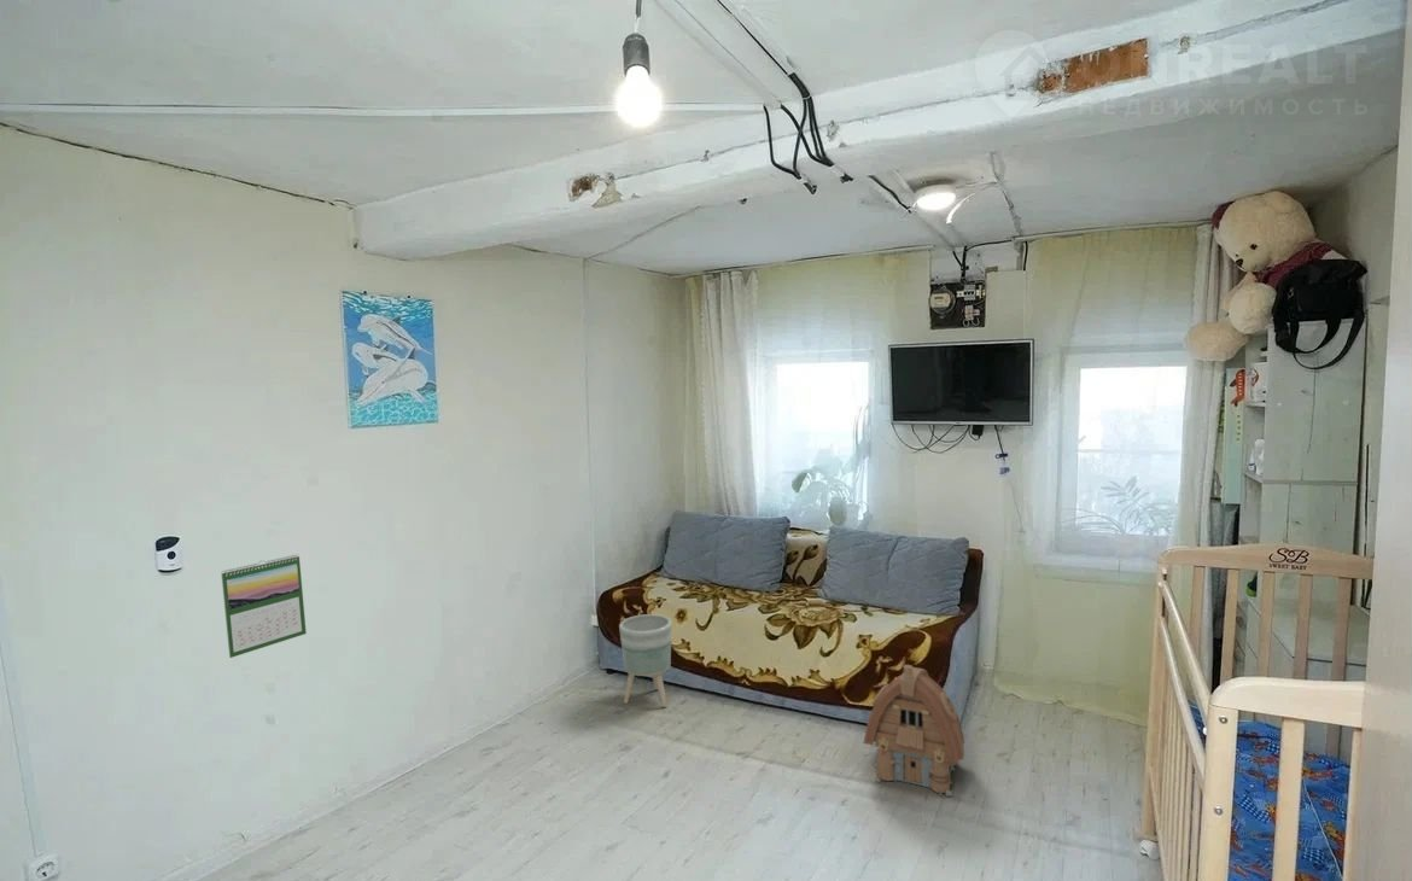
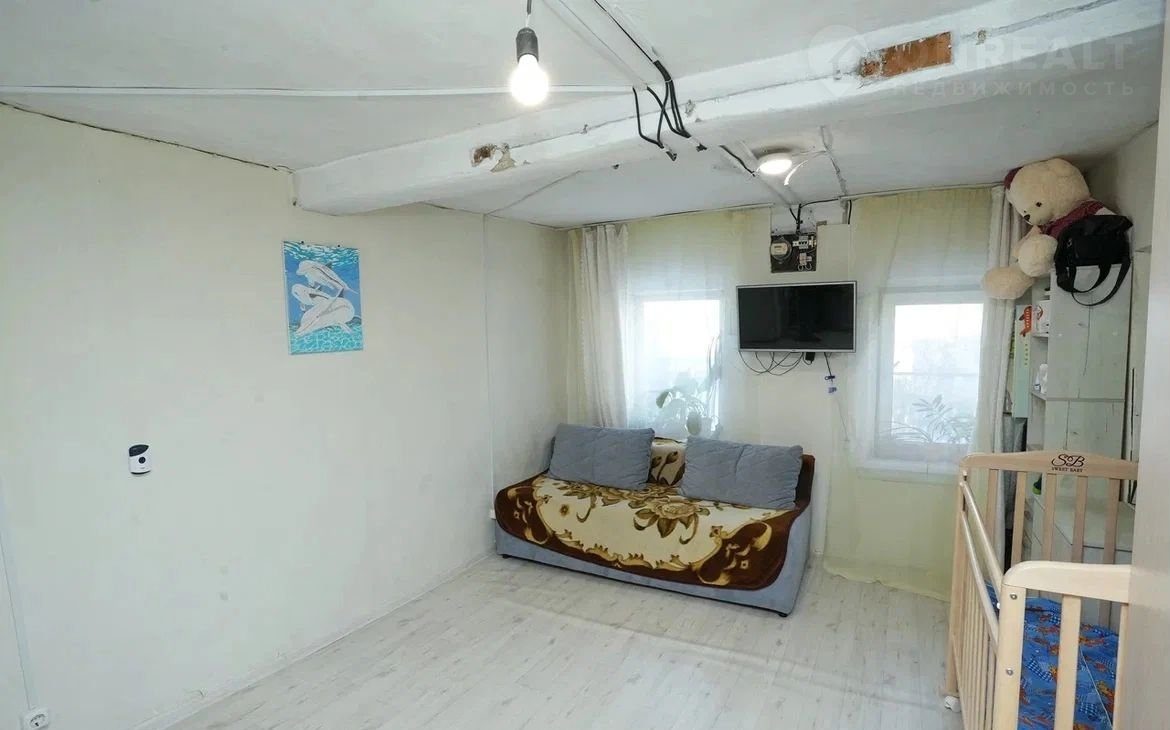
- toy house (916, 711)
- calendar (266, 602)
- planter (647, 660)
